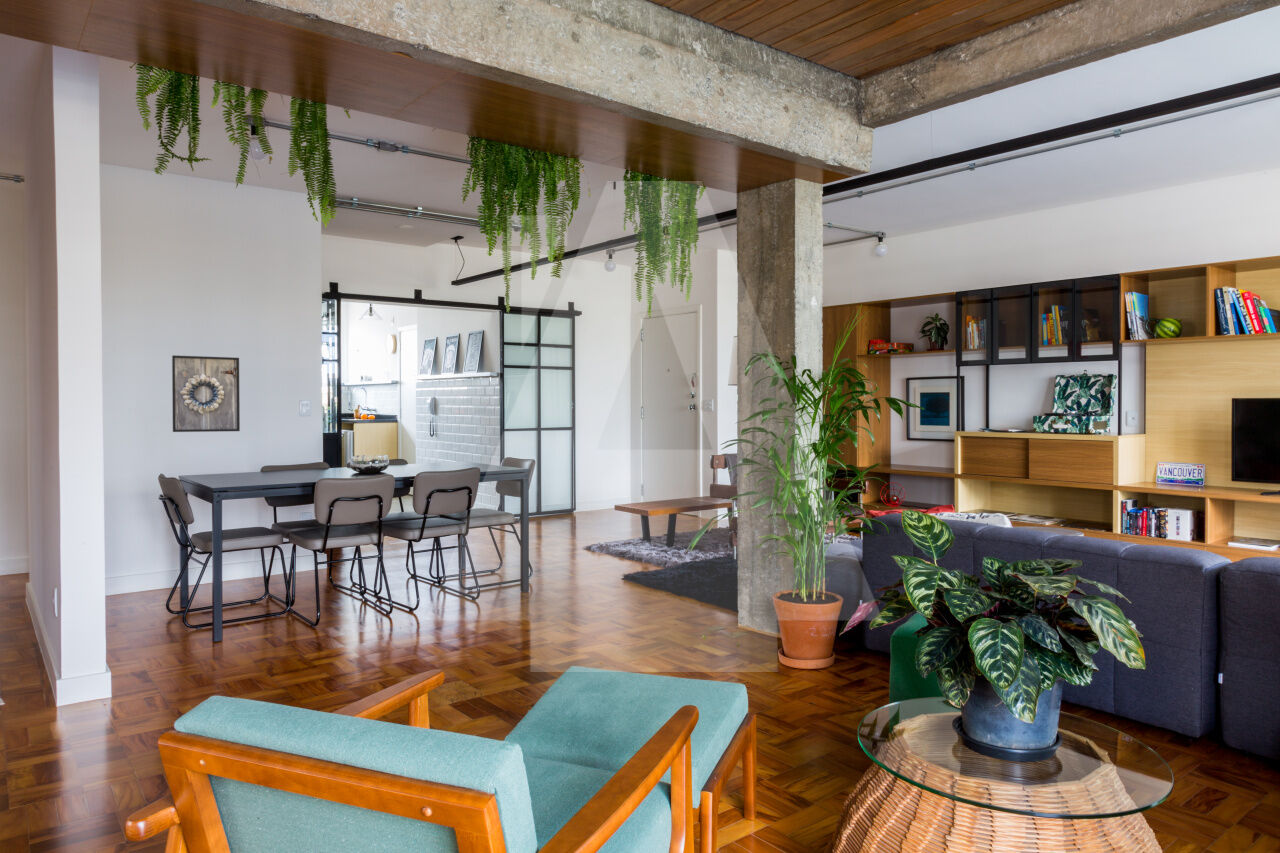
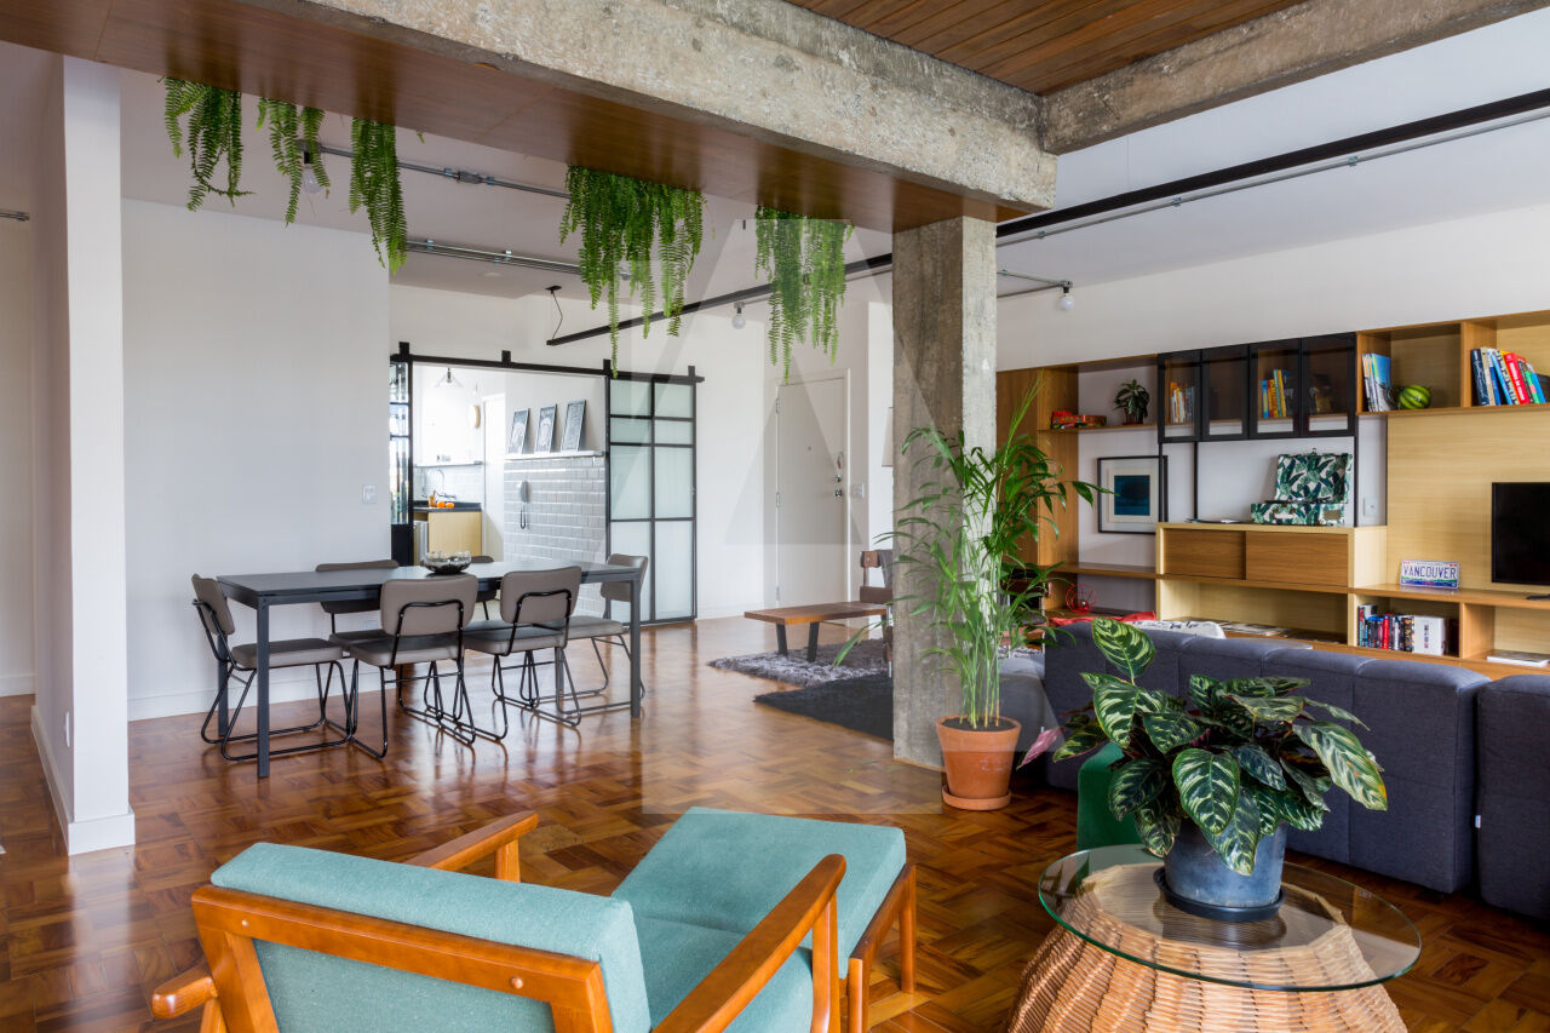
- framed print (206, 394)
